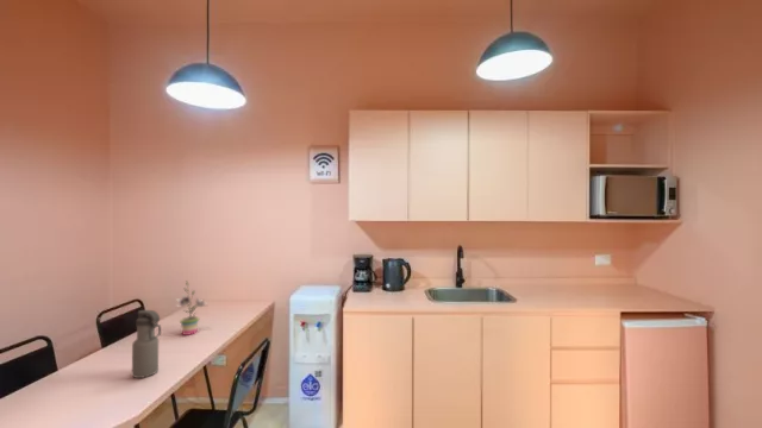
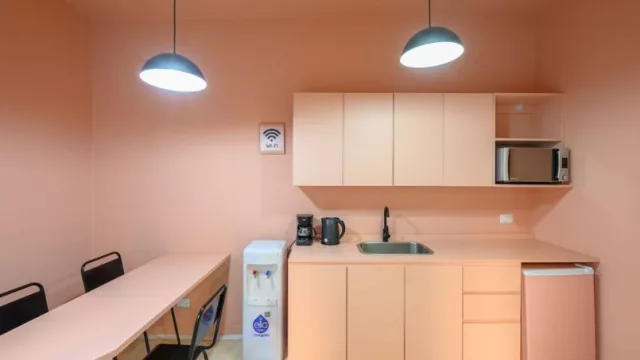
- potted plant (192, 307)
- water bottle (145, 341)
